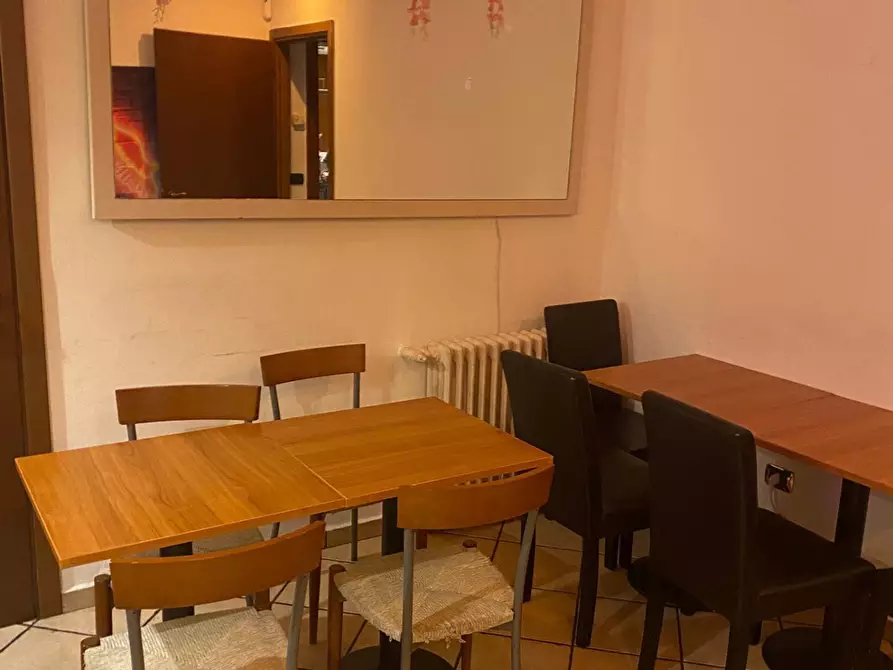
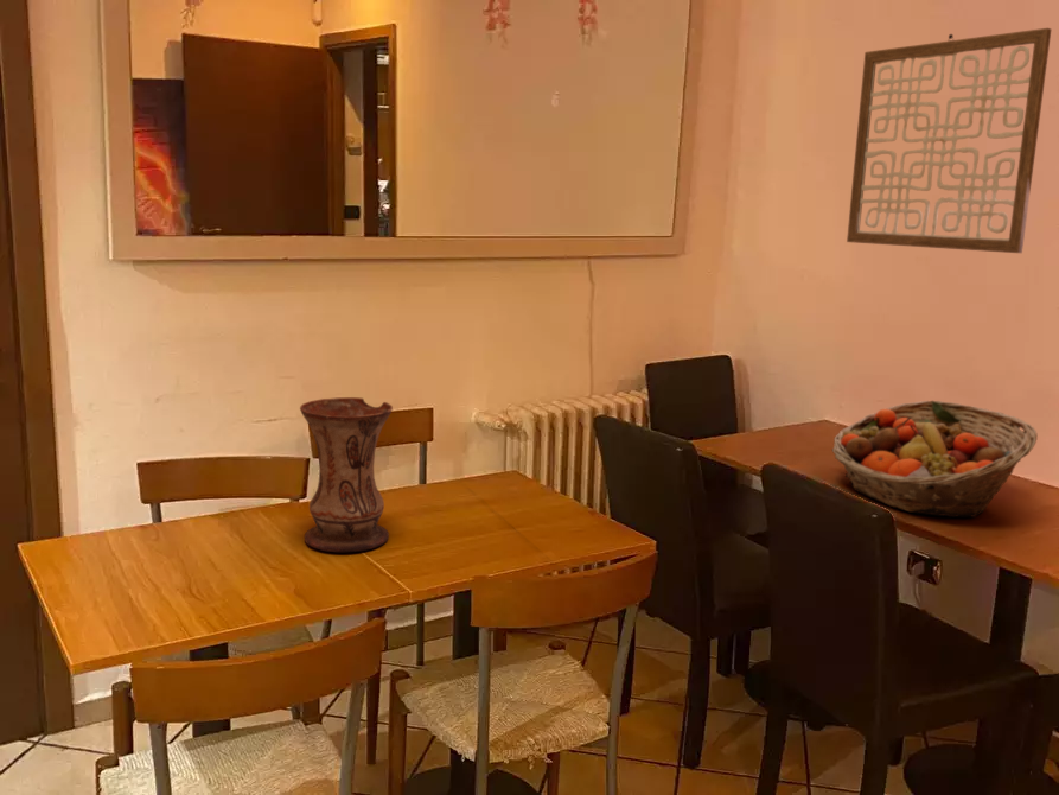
+ fruit basket (927, 454)
+ wall art (939, 140)
+ vase (346, 472)
